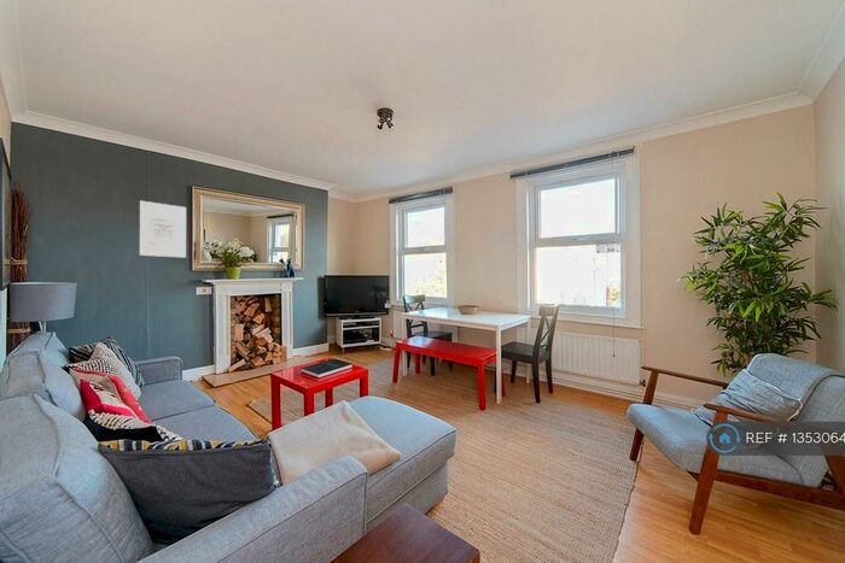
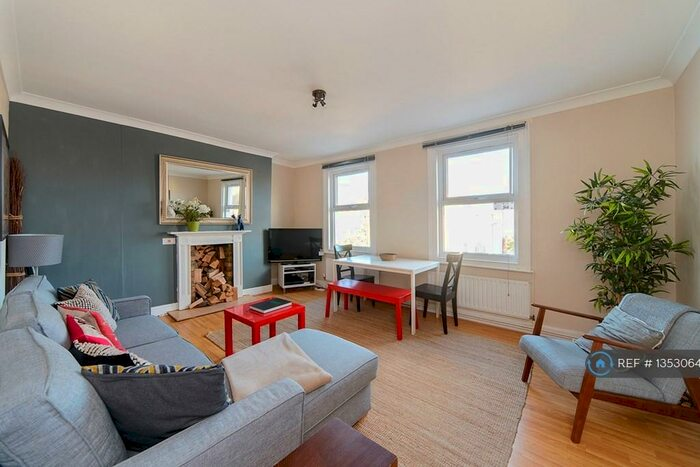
- wall art (163, 230)
